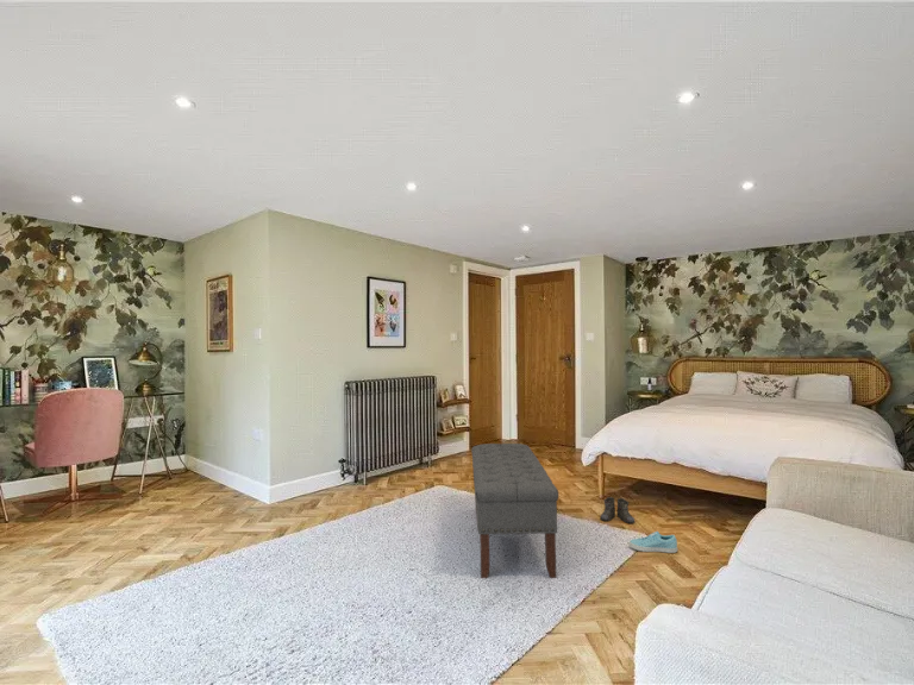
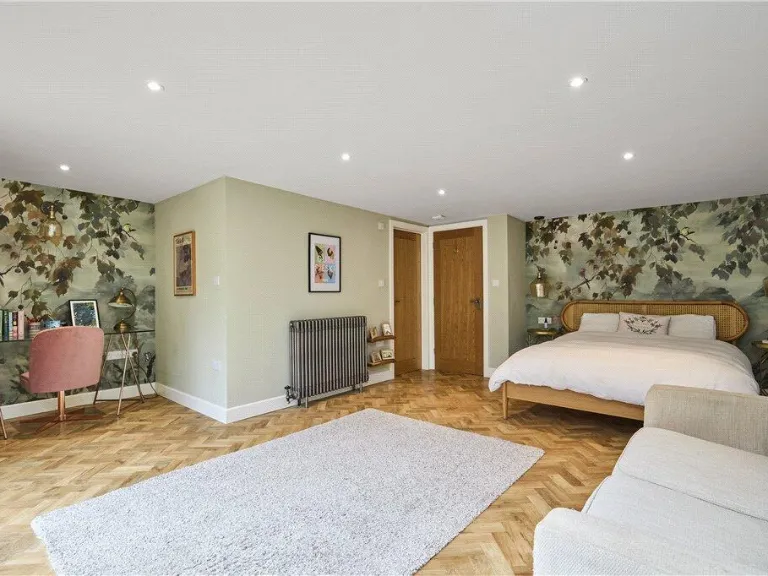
- bench (507, 498)
- boots (614, 509)
- sneaker (652, 539)
